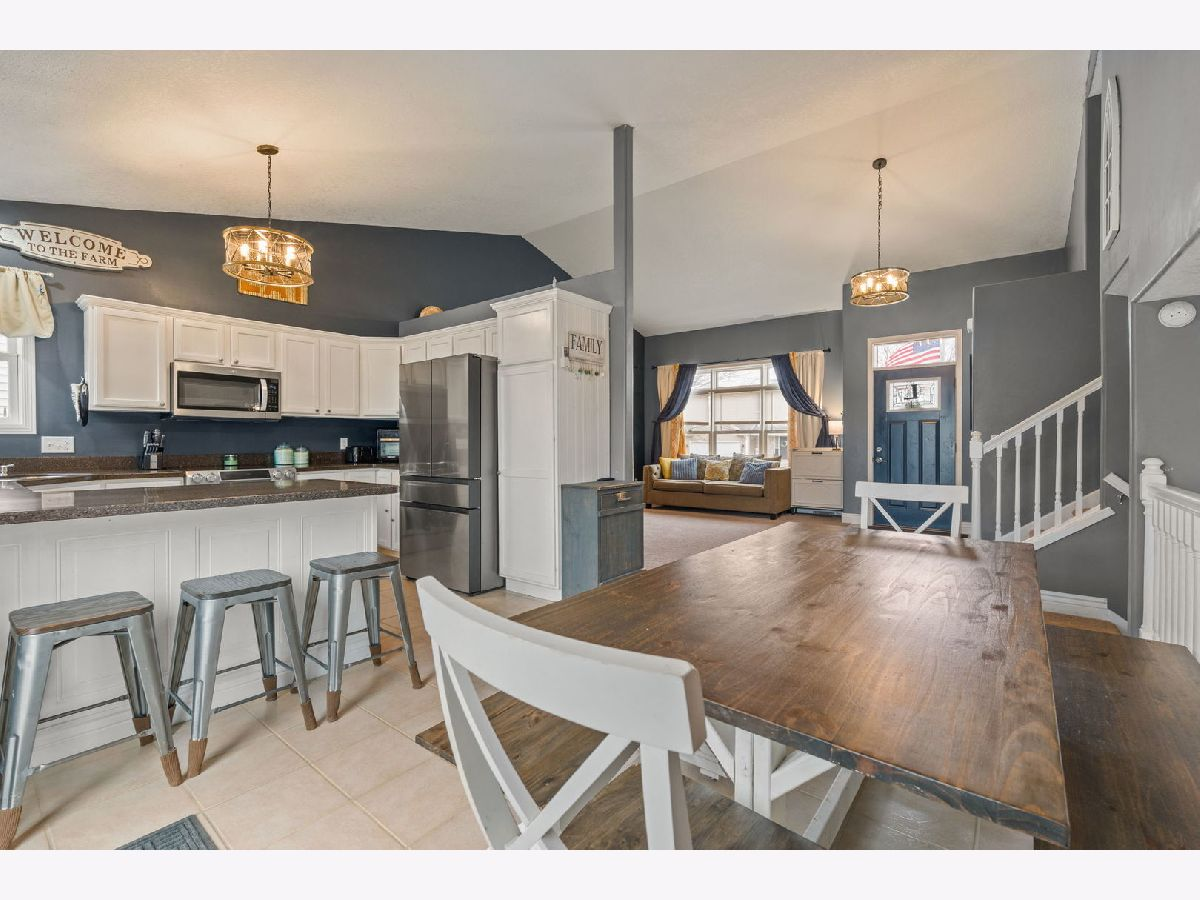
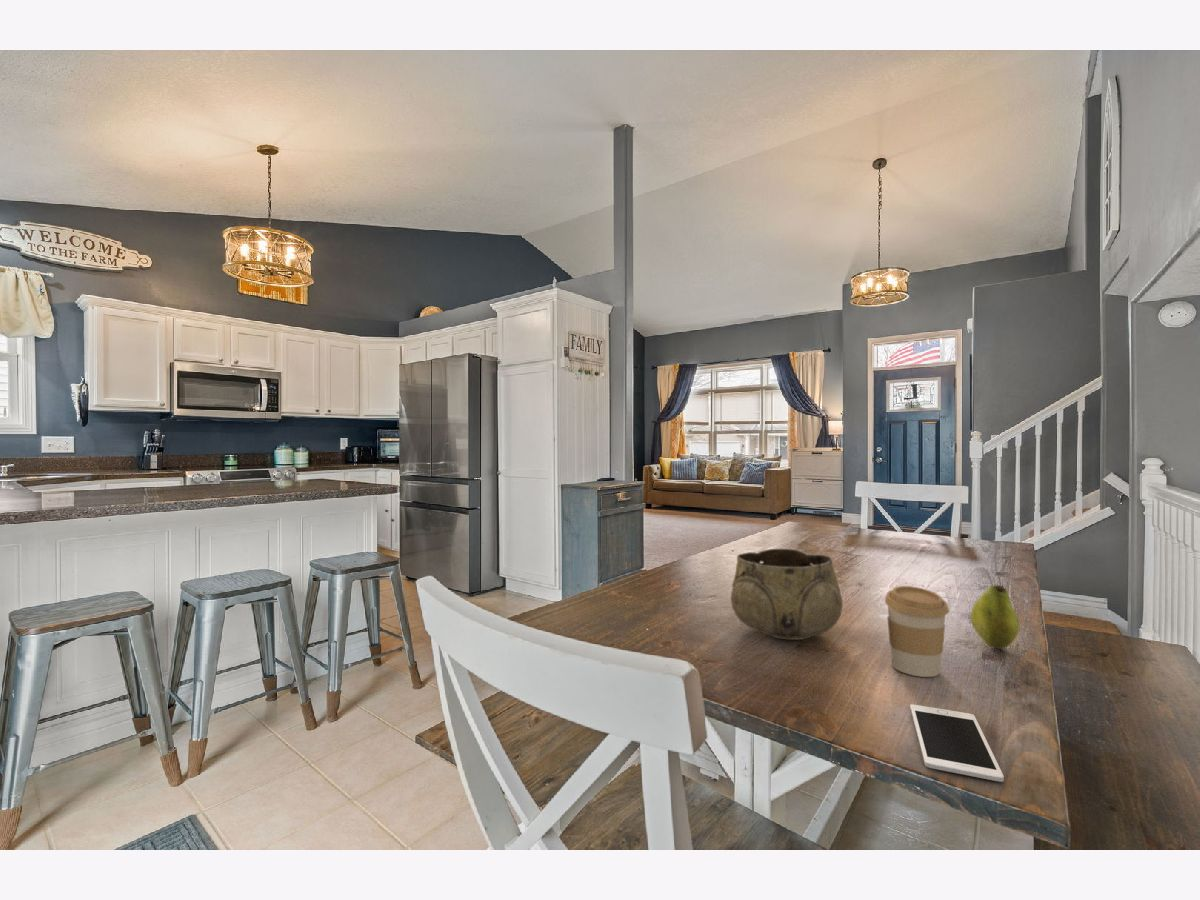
+ decorative bowl (784, 594)
+ fruit (994, 614)
+ coffee cup (915, 629)
+ cell phone (951, 738)
